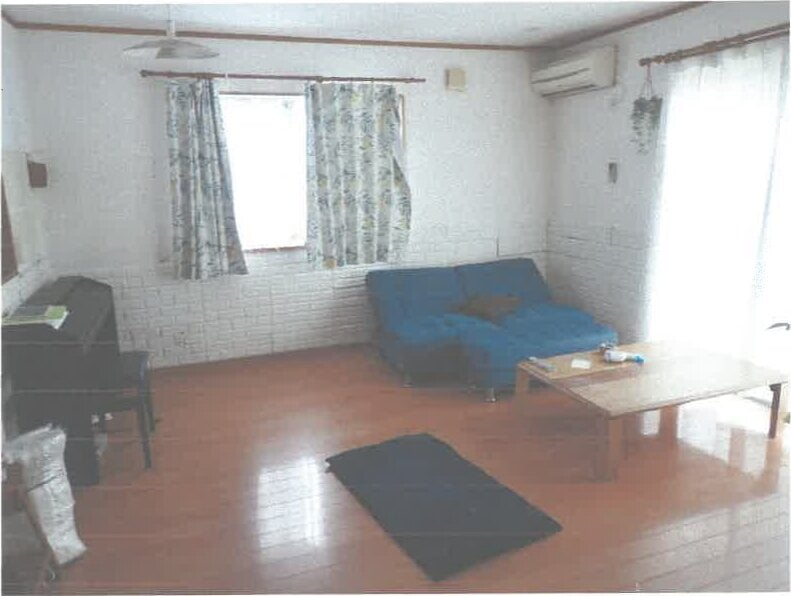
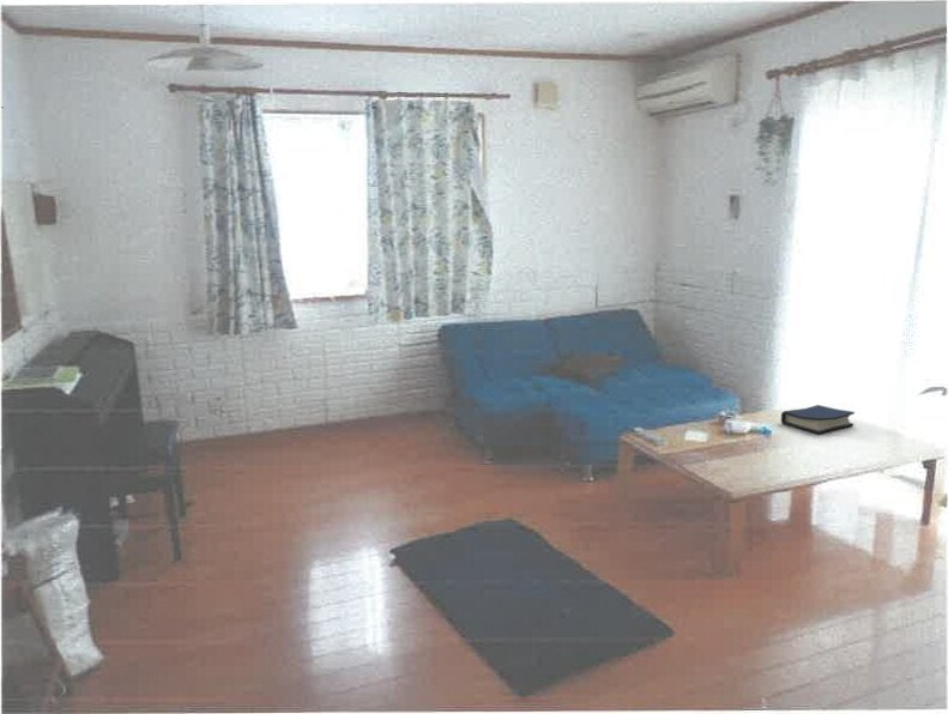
+ hardback book (816, 417)
